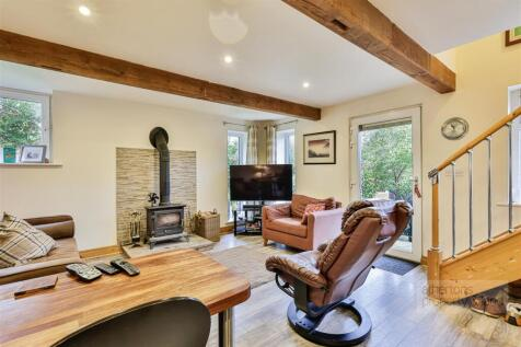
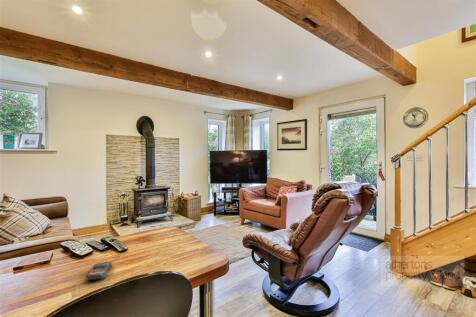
+ smartphone (99, 270)
